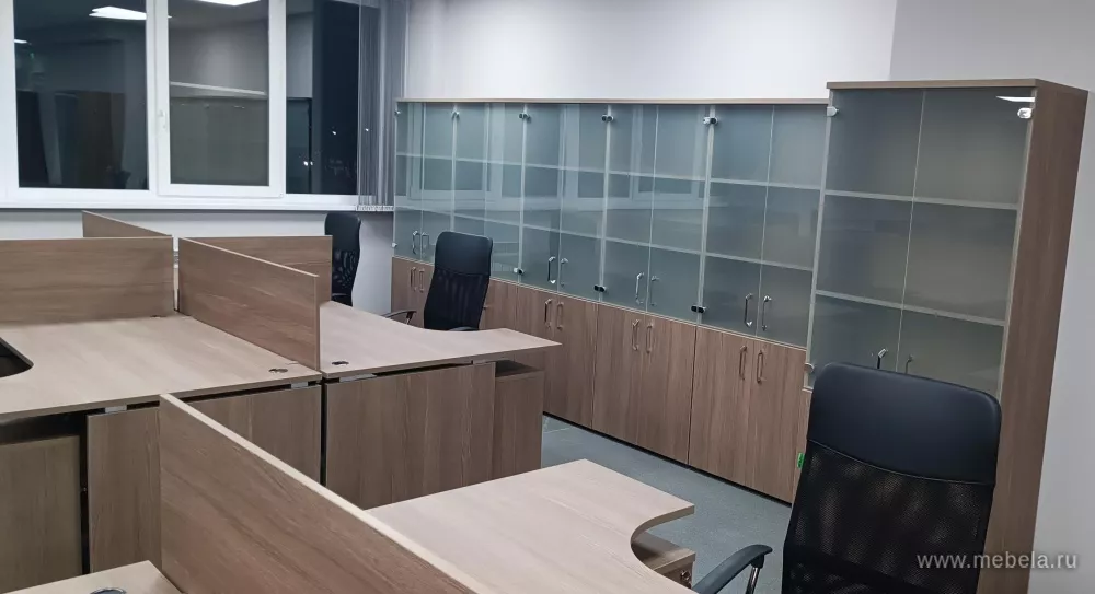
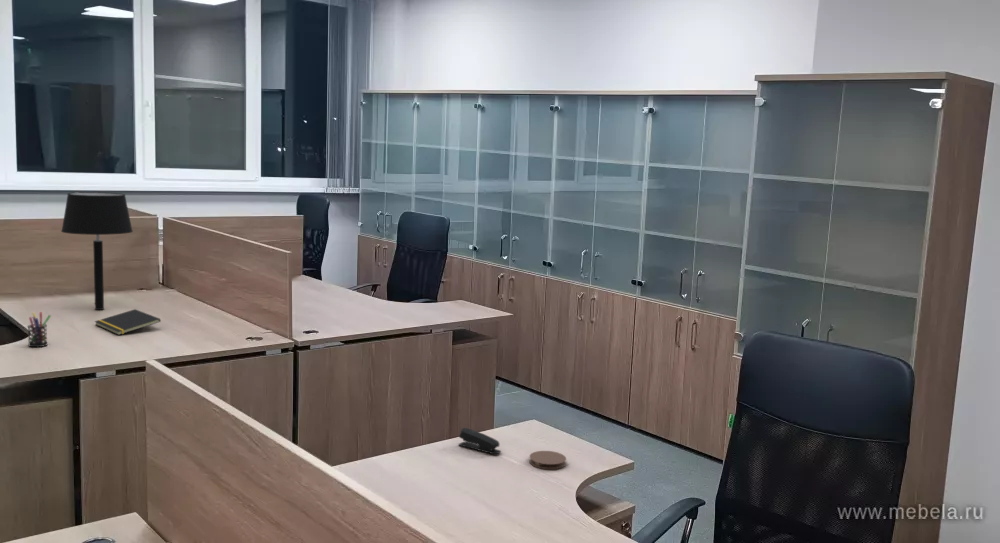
+ pen holder (39, 328)
+ stapler (479, 440)
+ table lamp (98, 252)
+ coaster (547, 459)
+ notepad (127, 321)
